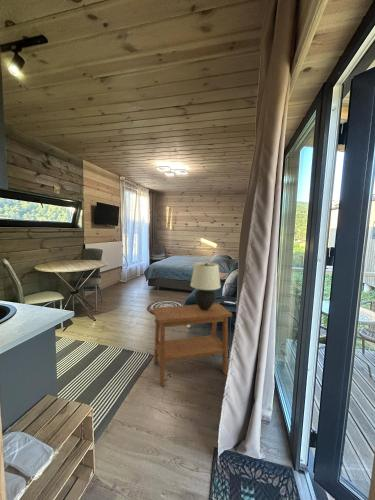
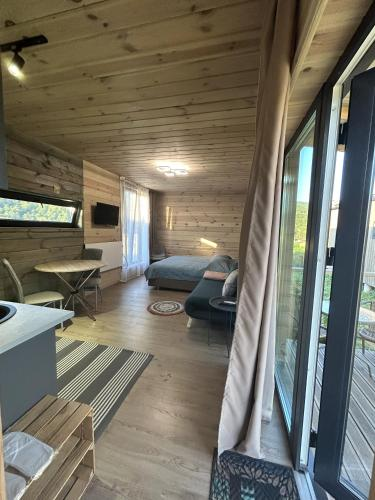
- side table (190, 339)
- table lamp (205, 286)
